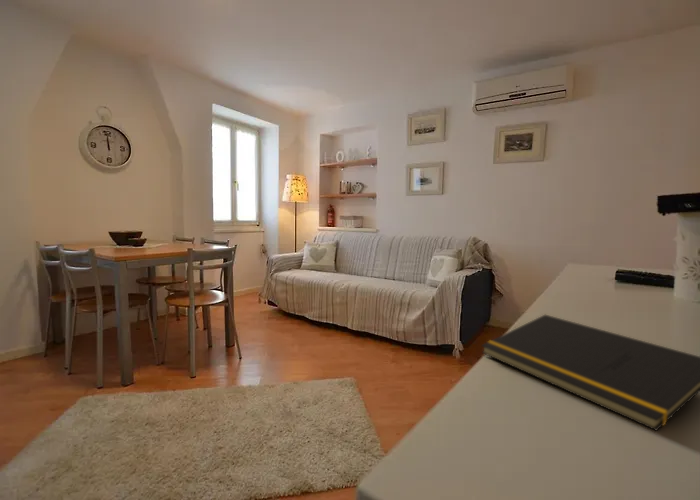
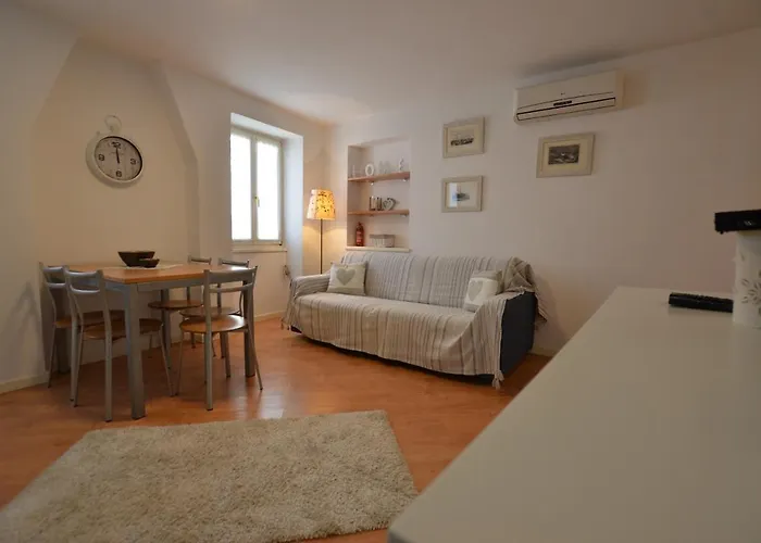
- notepad (586, 357)
